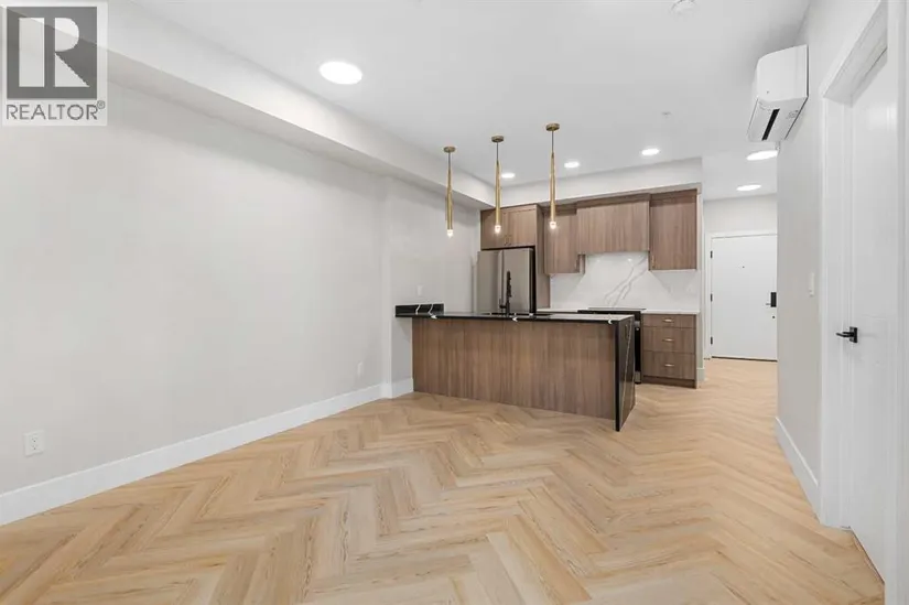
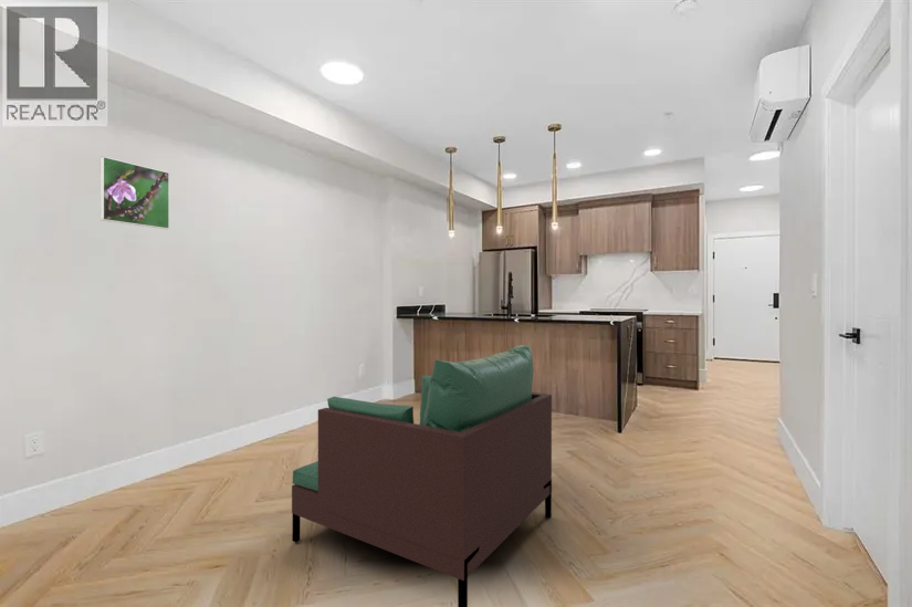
+ armchair (428, 438)
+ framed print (136, 195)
